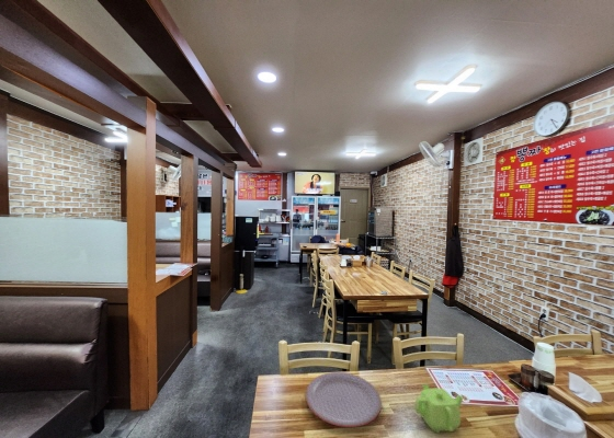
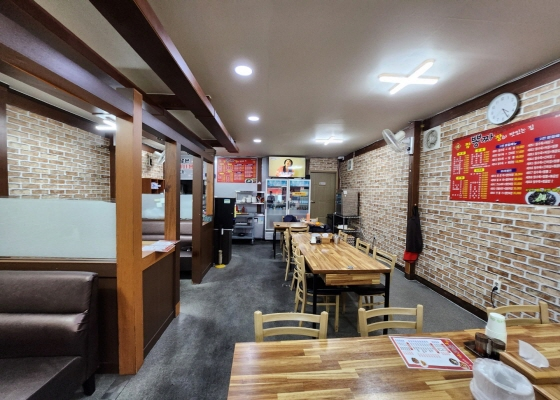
- teapot (436, 404)
- plate (342, 397)
